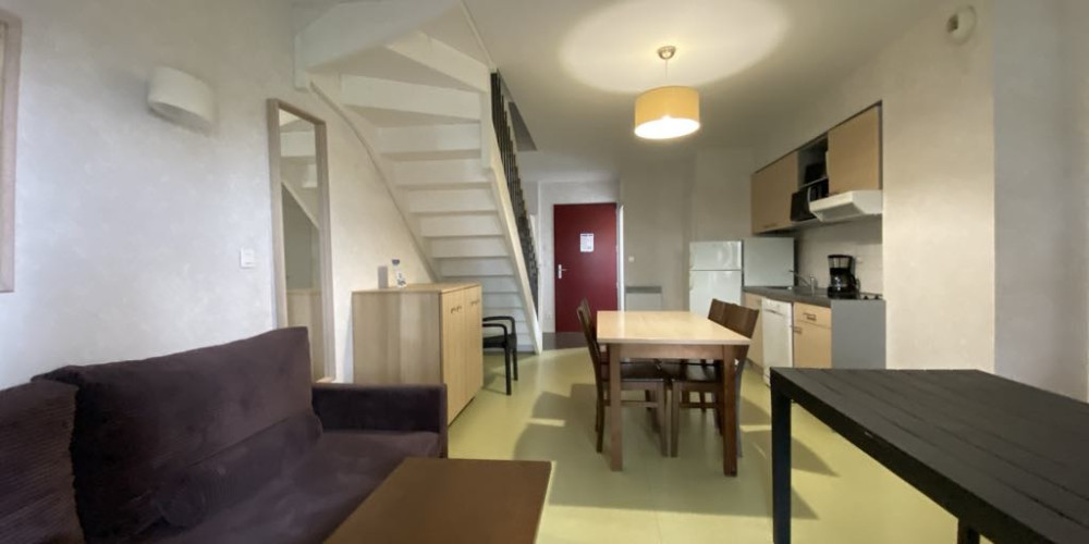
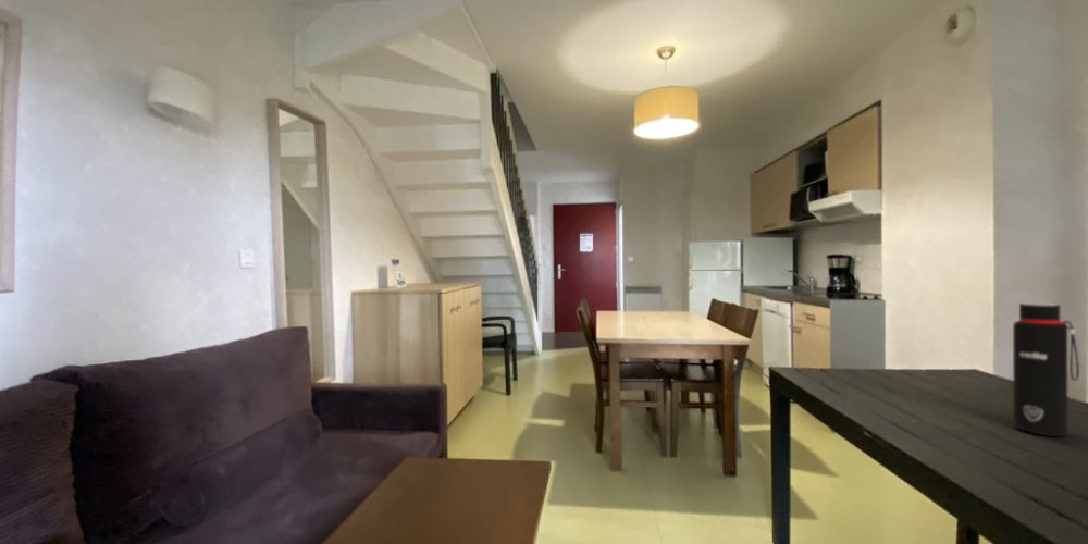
+ water bottle (1044, 368)
